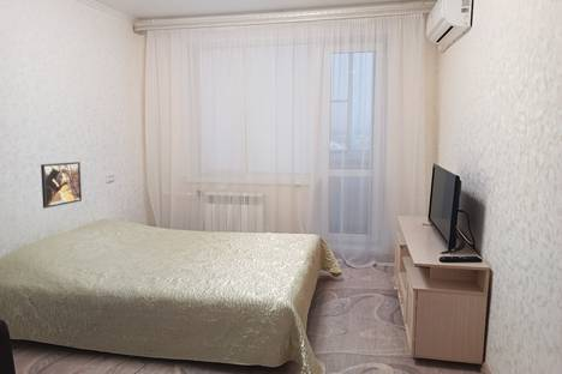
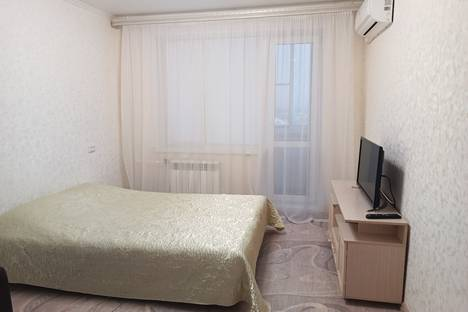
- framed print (62, 183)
